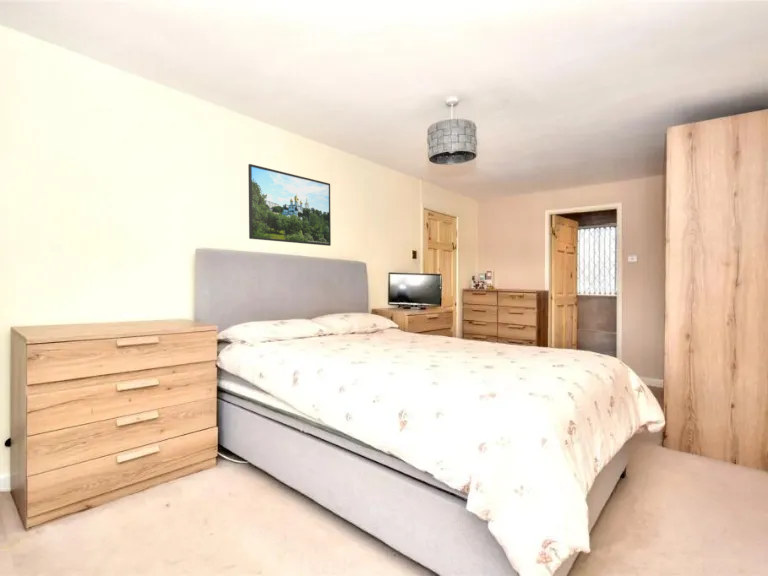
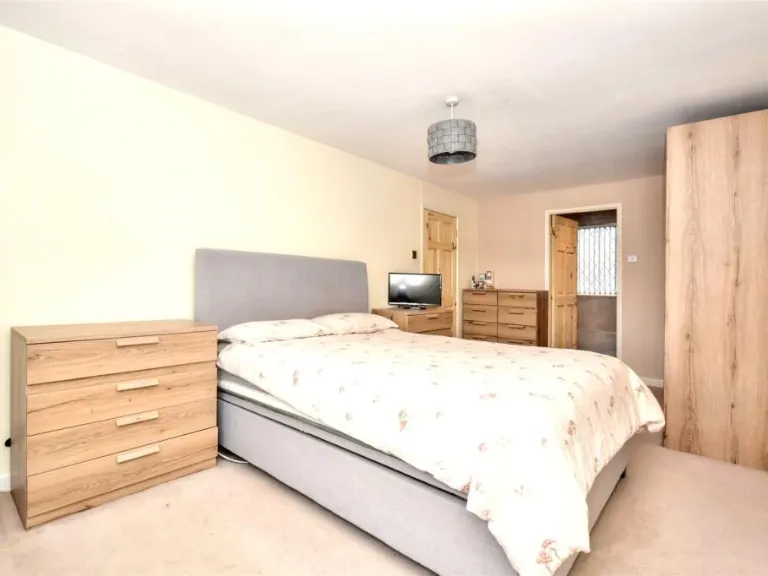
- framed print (293, 208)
